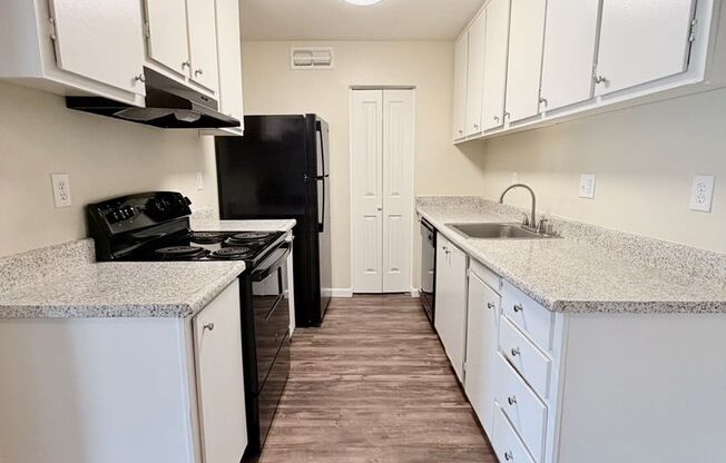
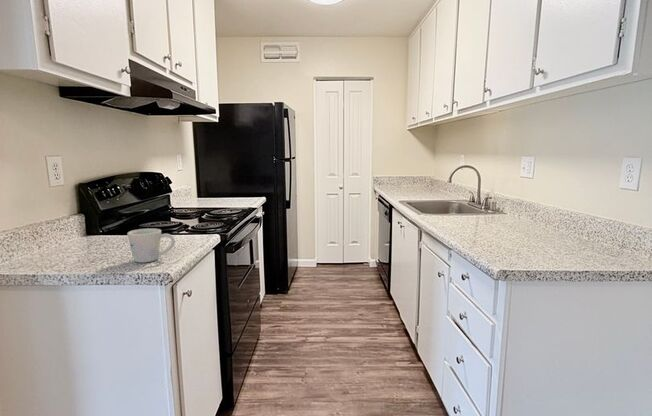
+ mug (152, 245)
